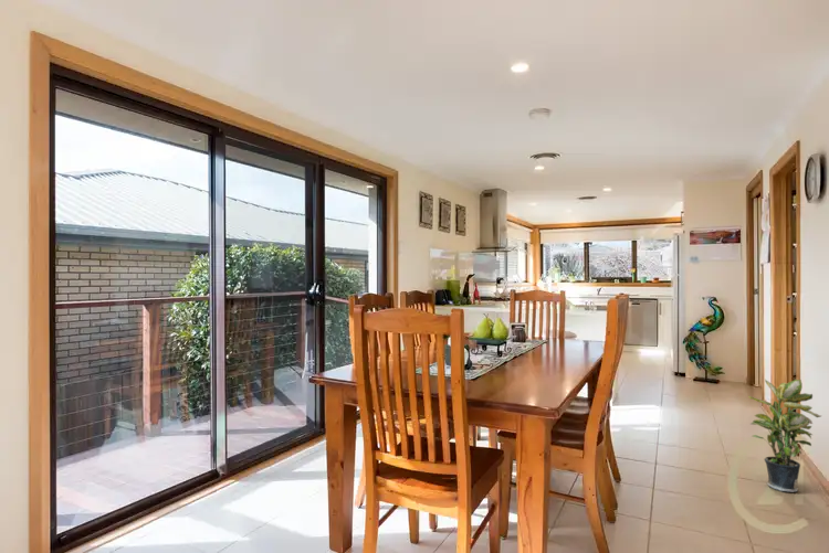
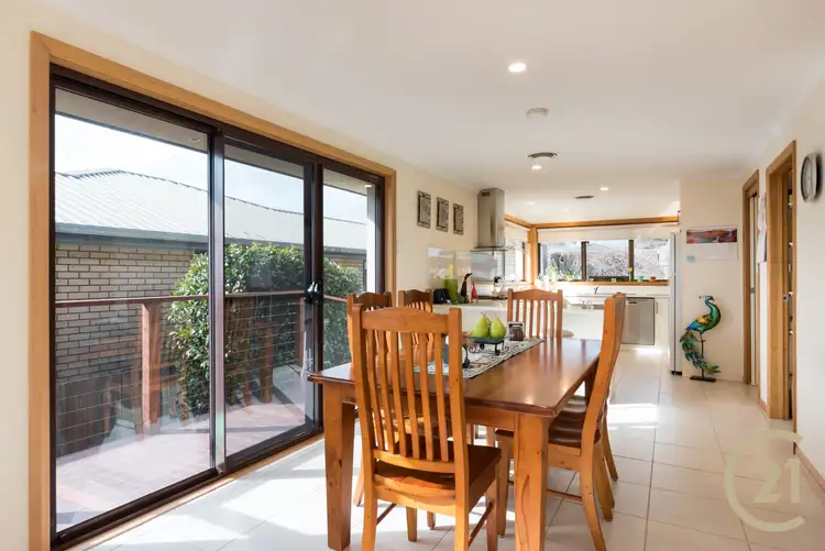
- potted plant (785, 432)
